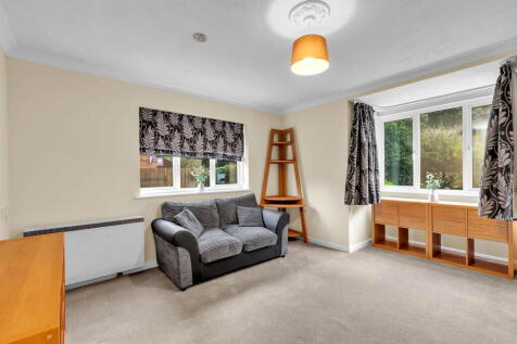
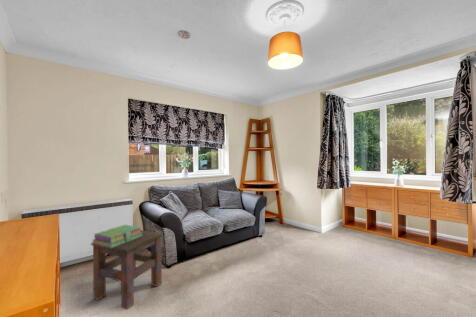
+ side table (129, 264)
+ stack of books (118, 234)
